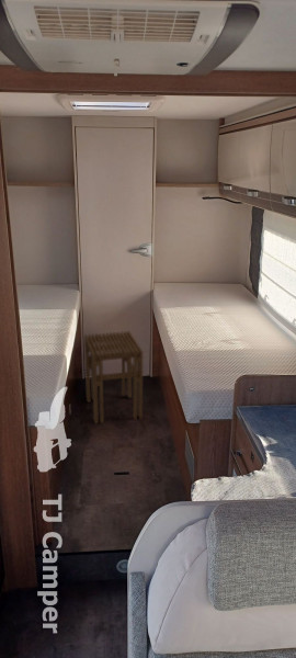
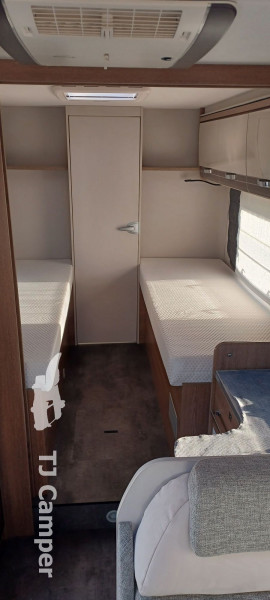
- stool (113, 376)
